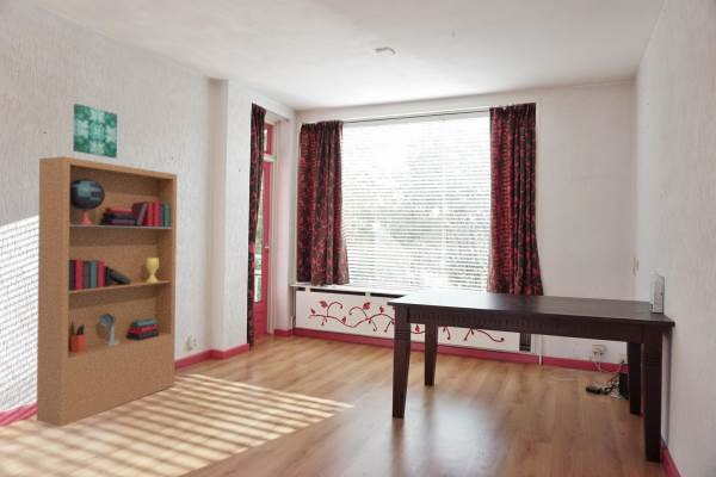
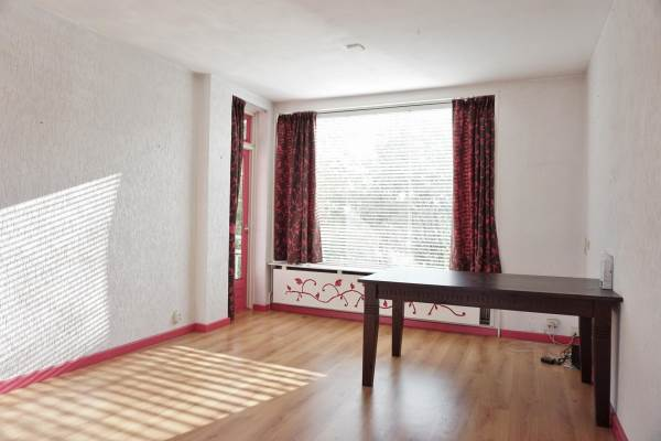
- bookcase (116, 284)
- wall art (95, 131)
